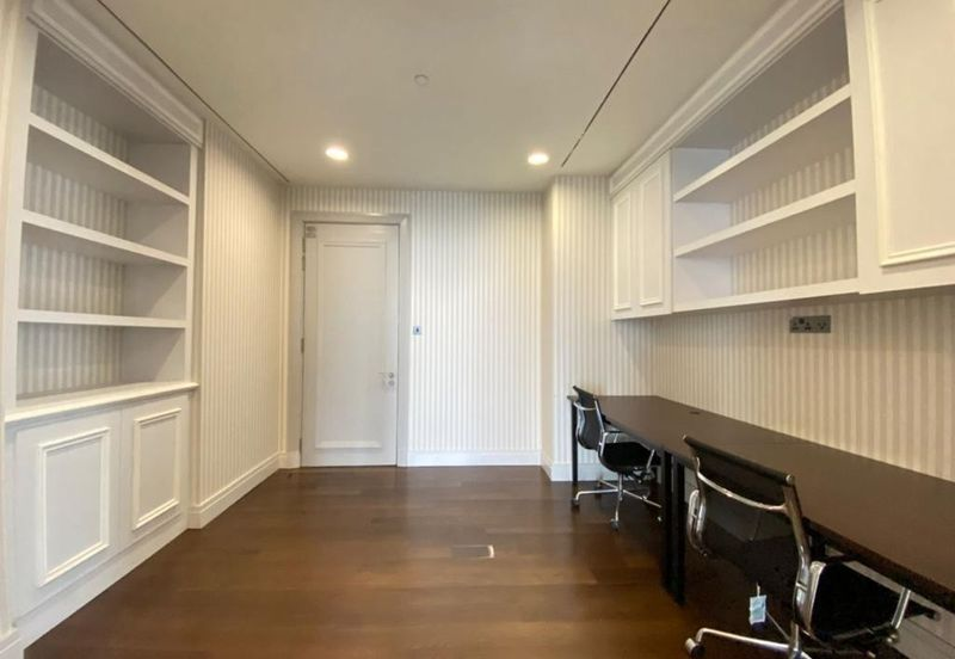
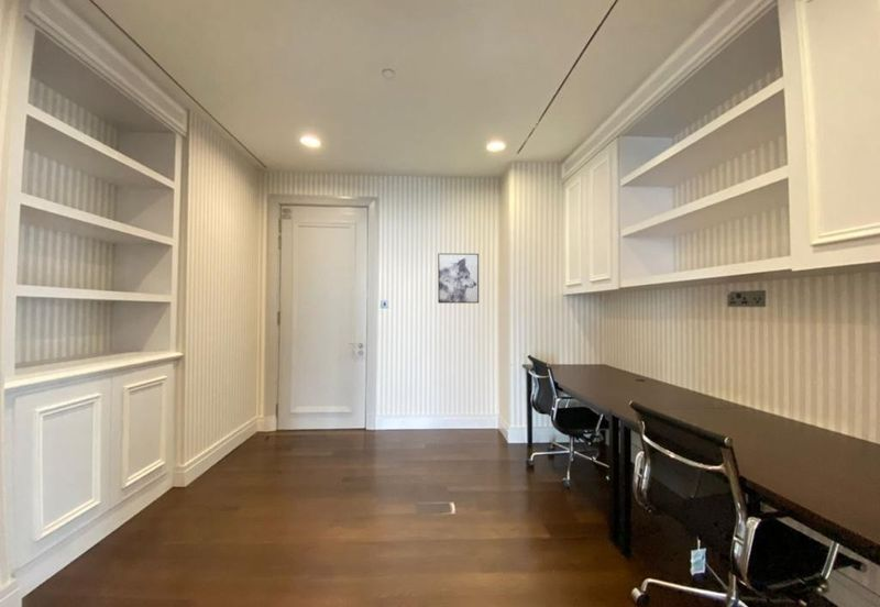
+ wall art (458, 278)
